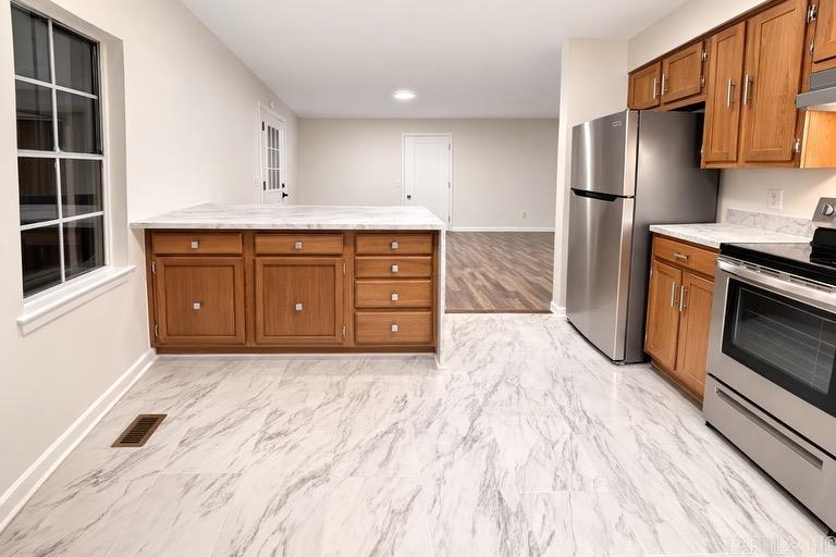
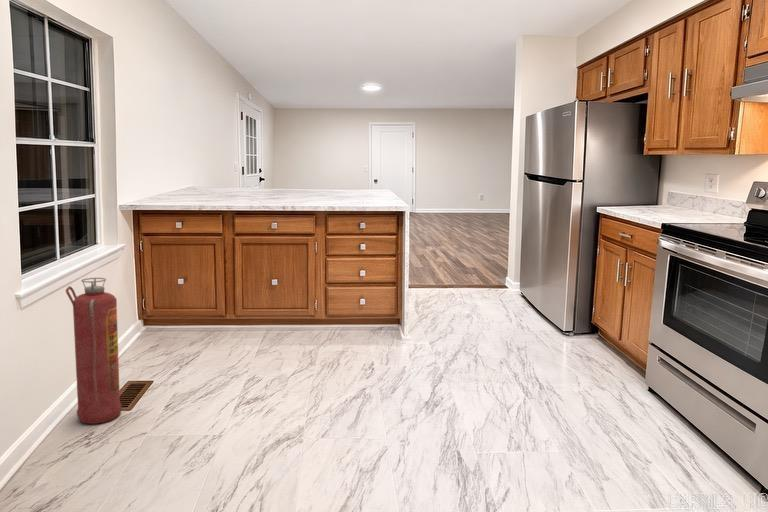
+ fire extinguisher (92, 350)
